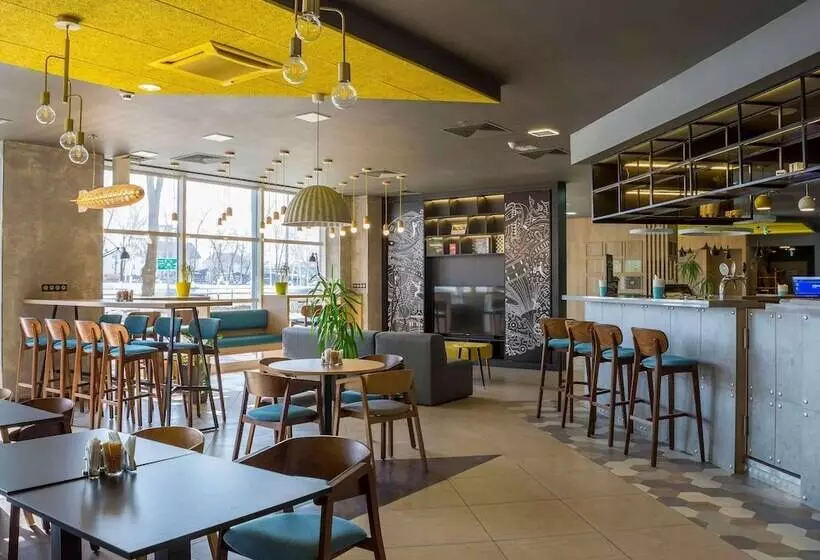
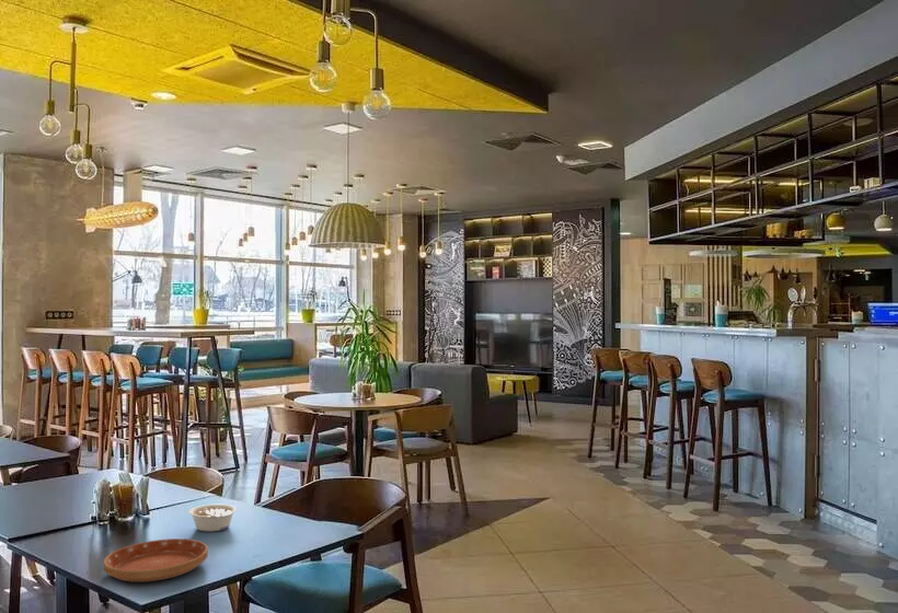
+ saucer (157, 560)
+ legume (214, 517)
